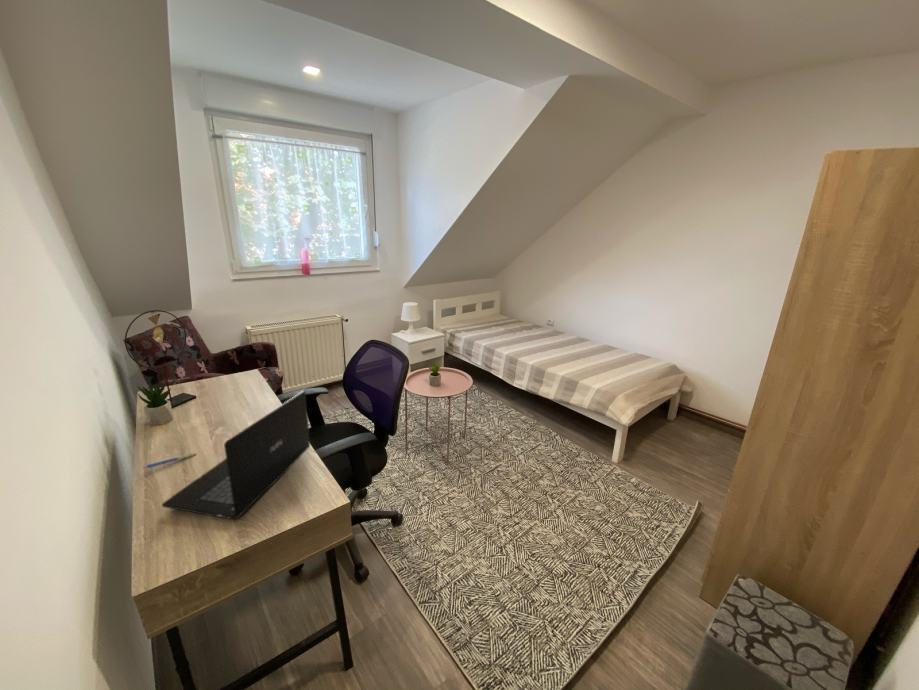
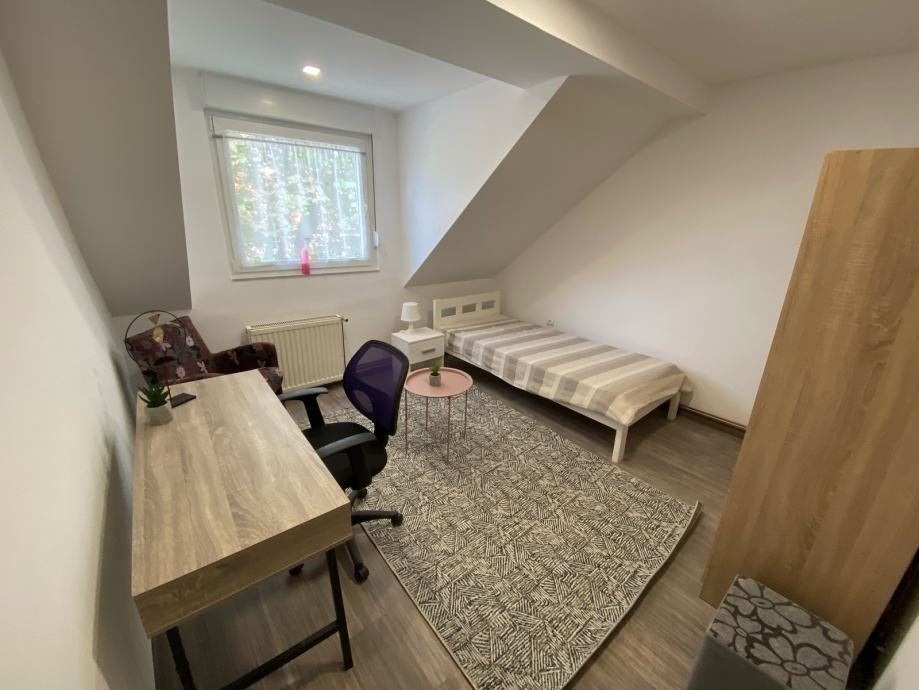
- pen (171, 460)
- laptop (241, 442)
